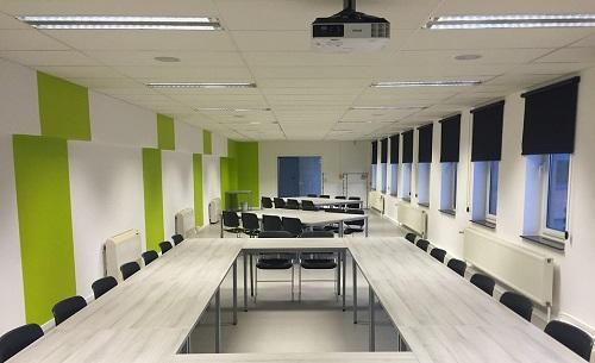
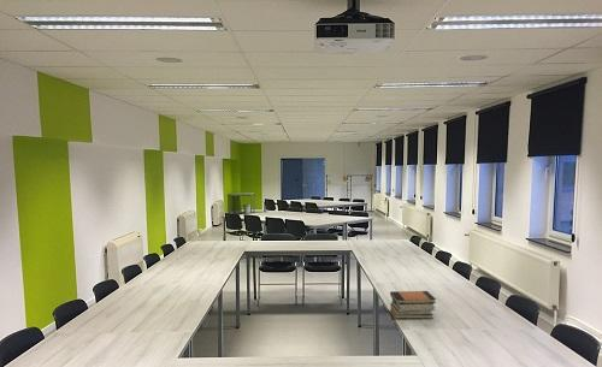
+ book stack (412, 304)
